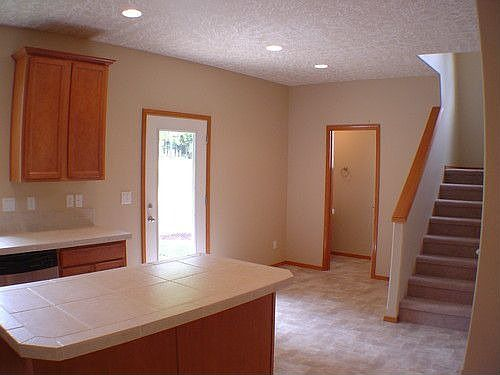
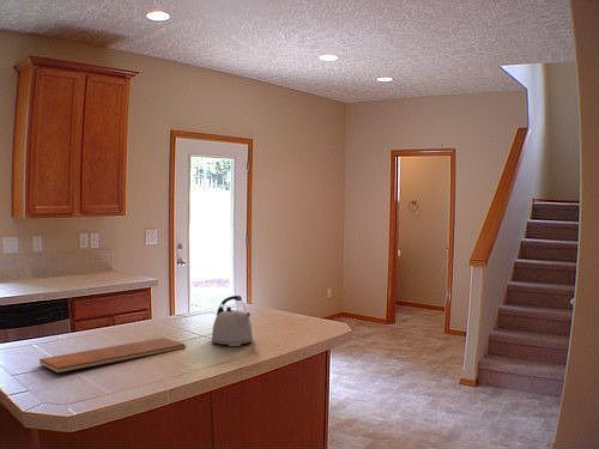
+ chopping board (116, 353)
+ kettle (232, 317)
